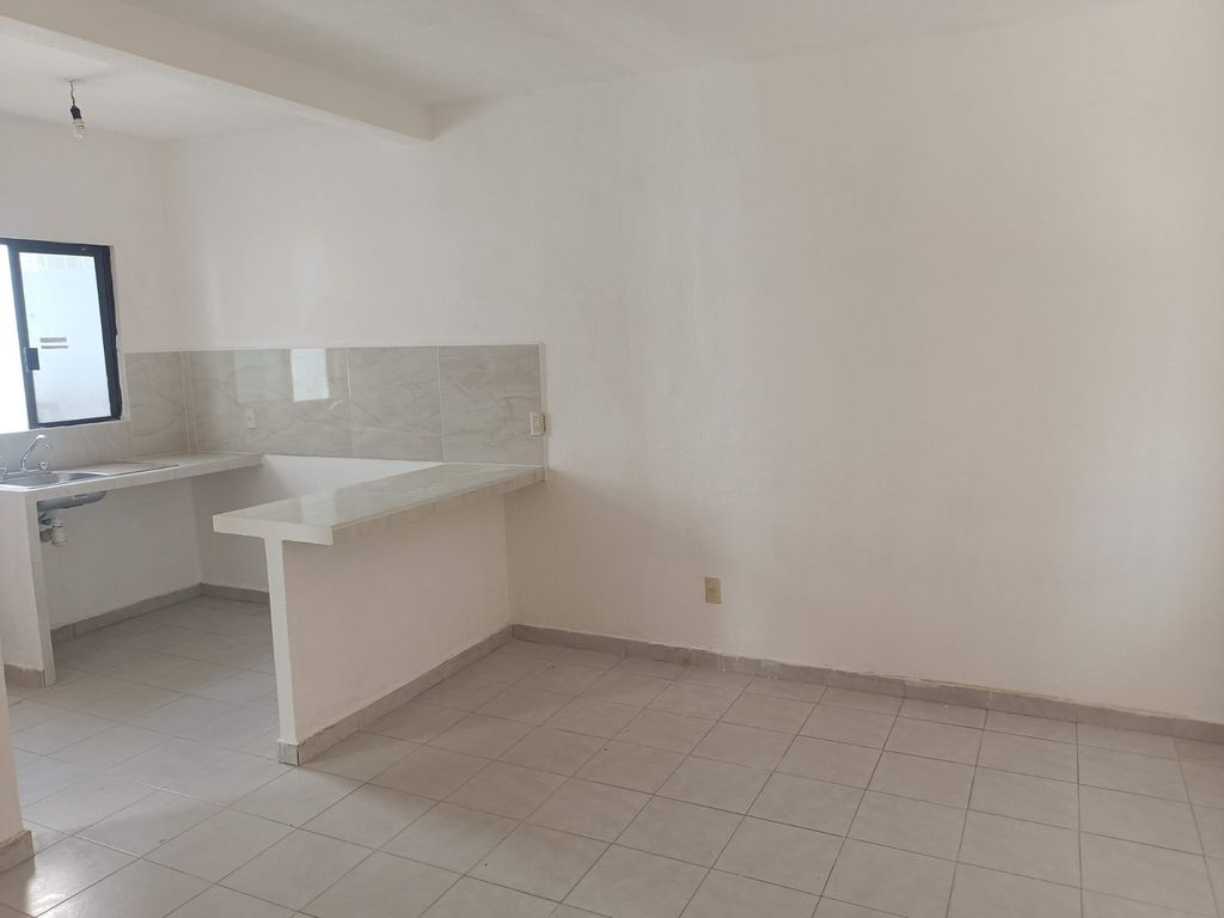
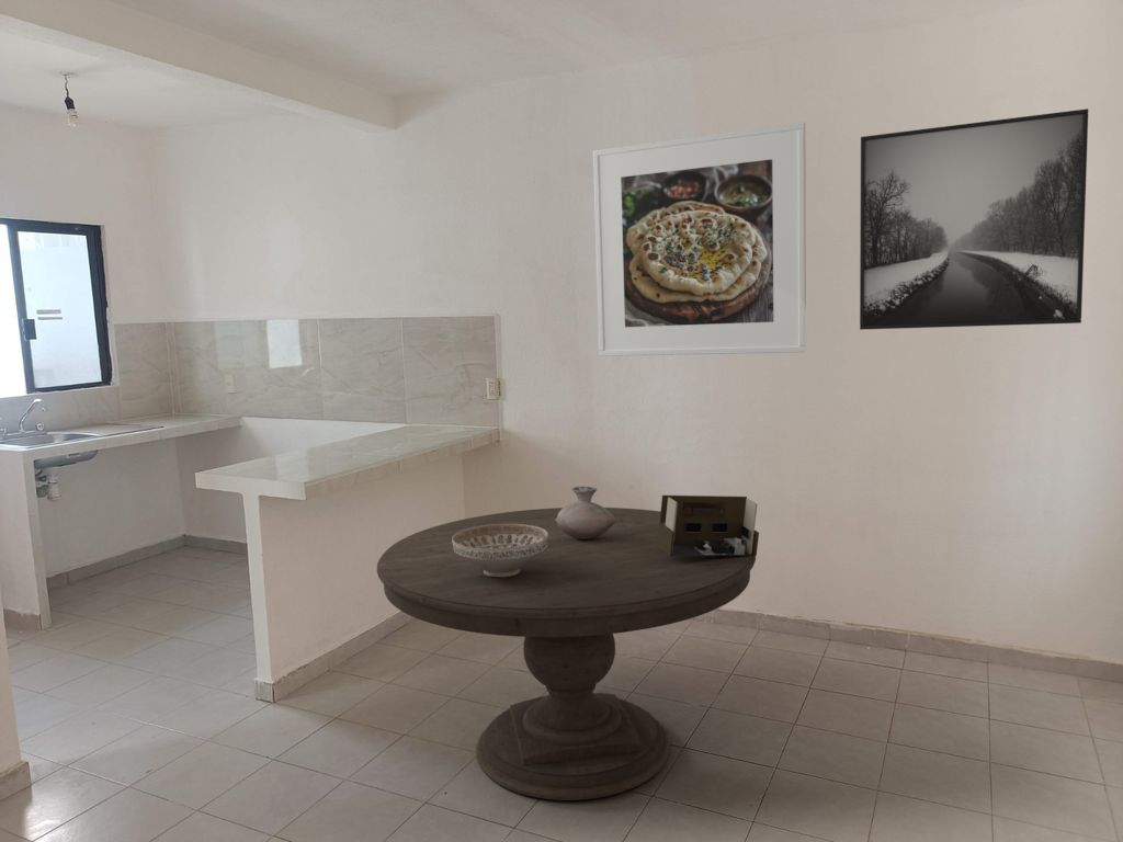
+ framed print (966, 226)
+ vase (585, 512)
+ dining table (569, 647)
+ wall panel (705, 530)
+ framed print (695, 247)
+ decorative bowl (500, 553)
